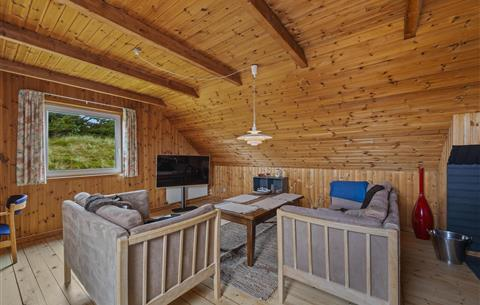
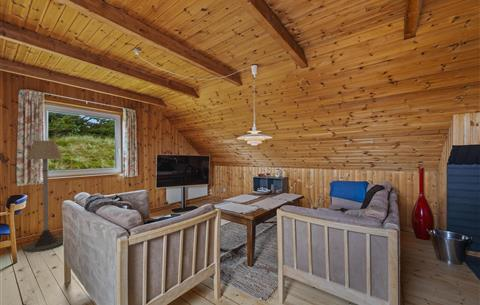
+ floor lamp (45, 192)
